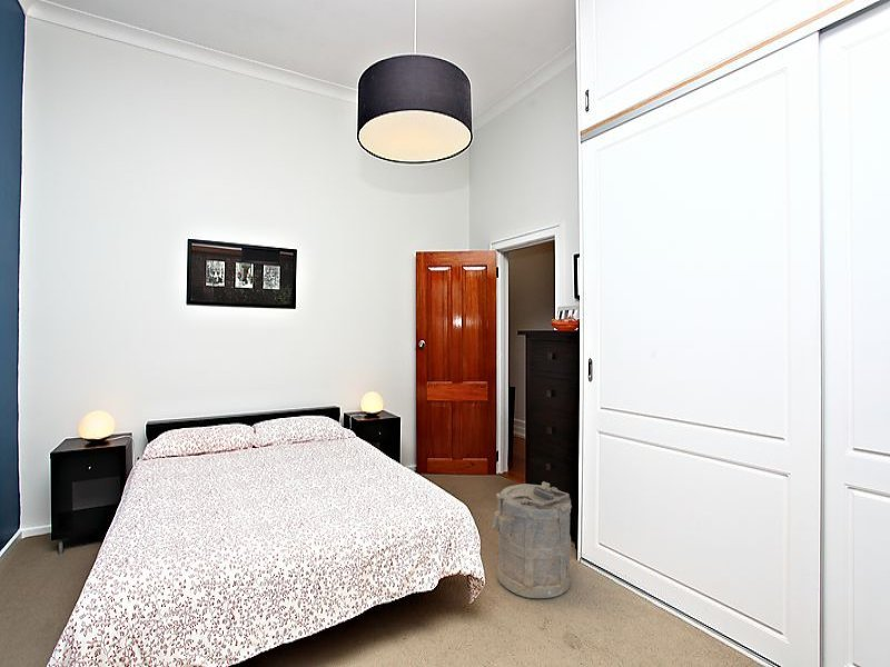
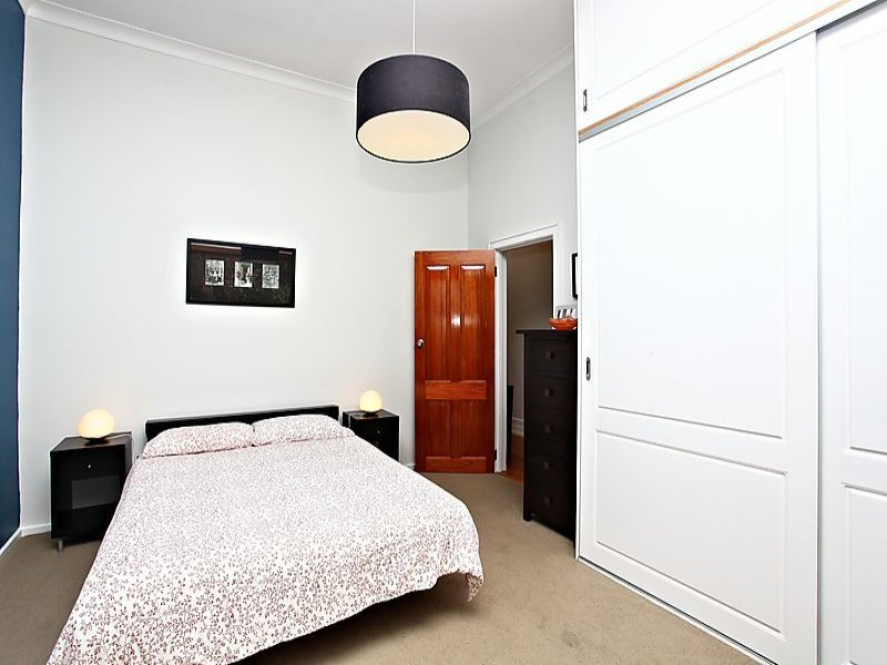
- laundry hamper (530, 532)
